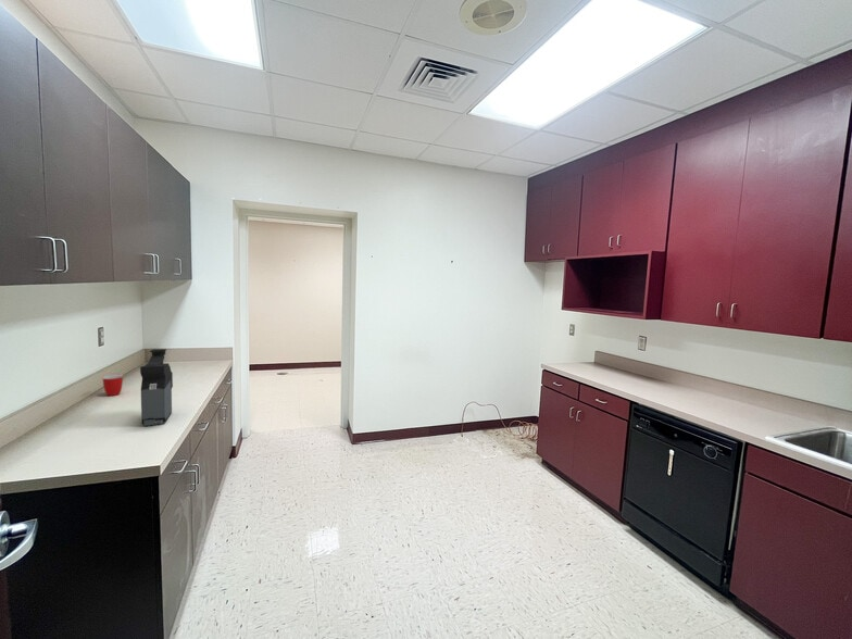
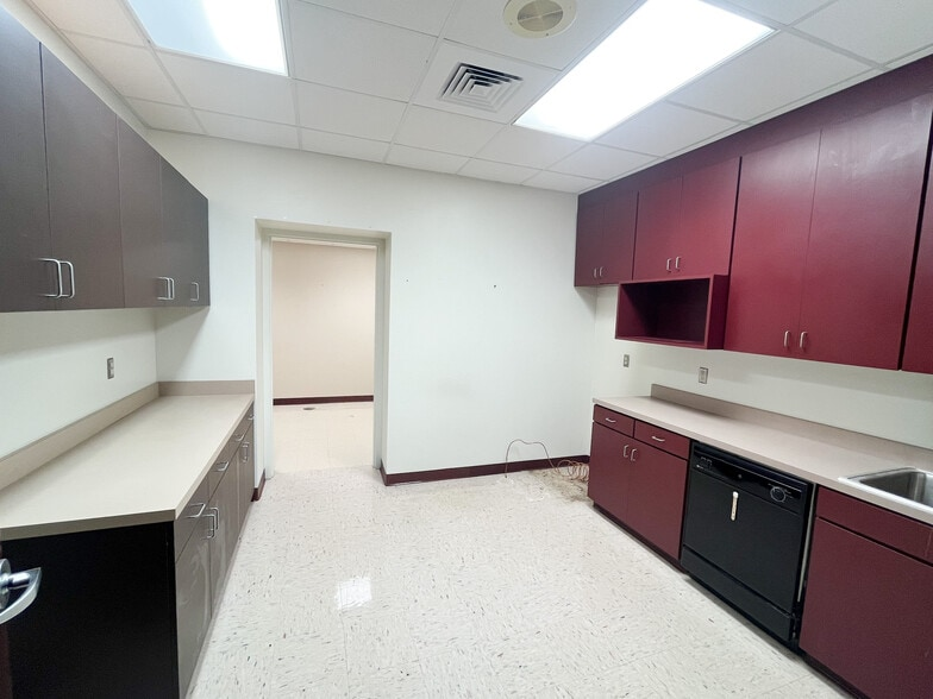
- mug (114, 385)
- coffee maker (156, 385)
